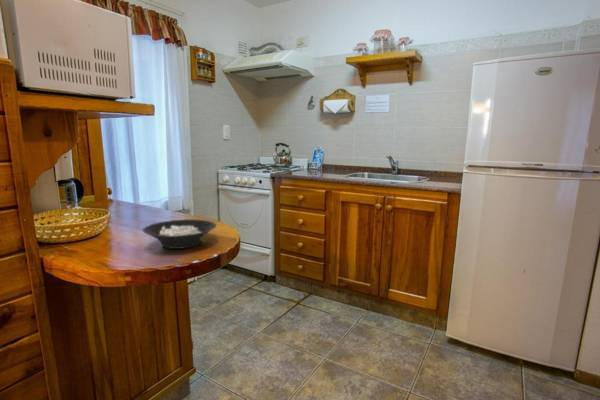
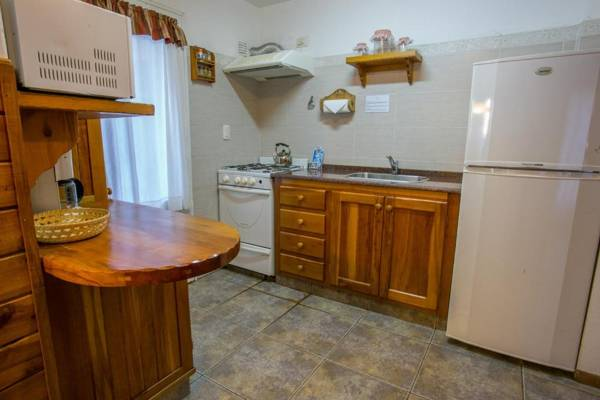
- cereal bowl (181, 235)
